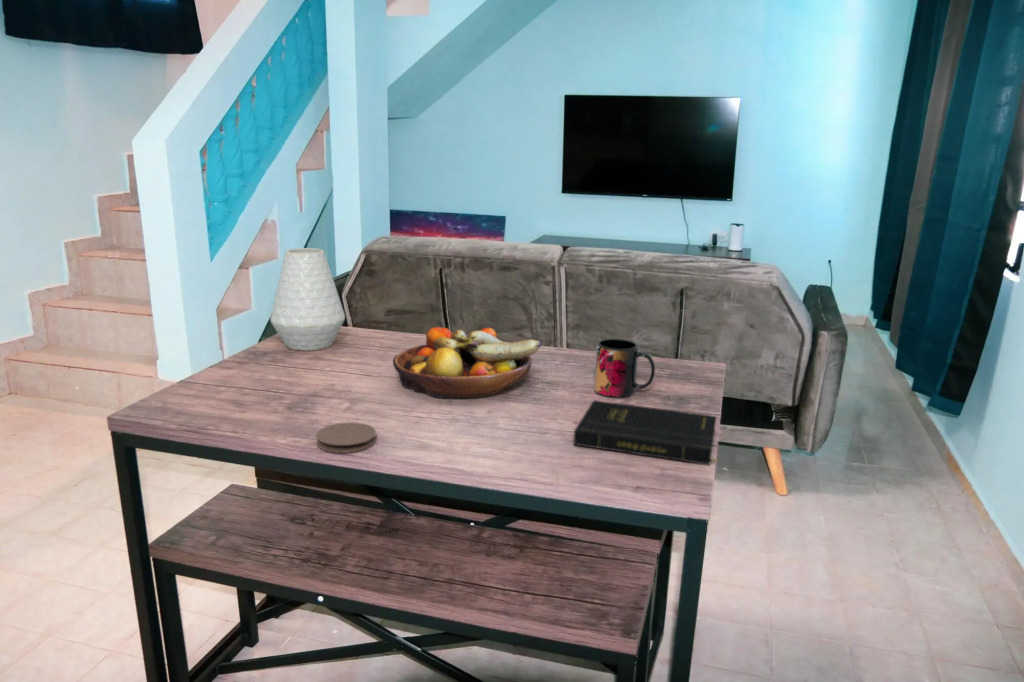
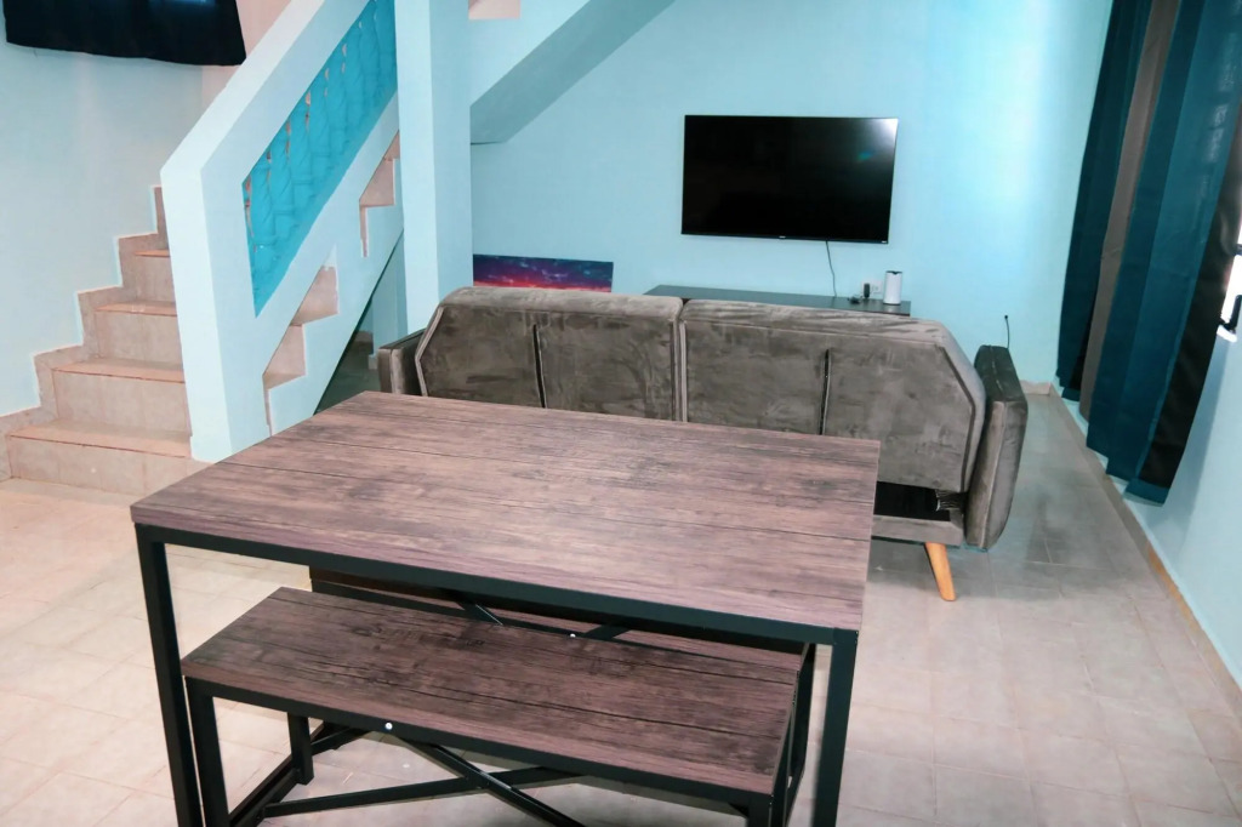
- fruit bowl (464, 352)
- vase (307, 298)
- mug (625, 368)
- book (651, 430)
- coaster (346, 436)
